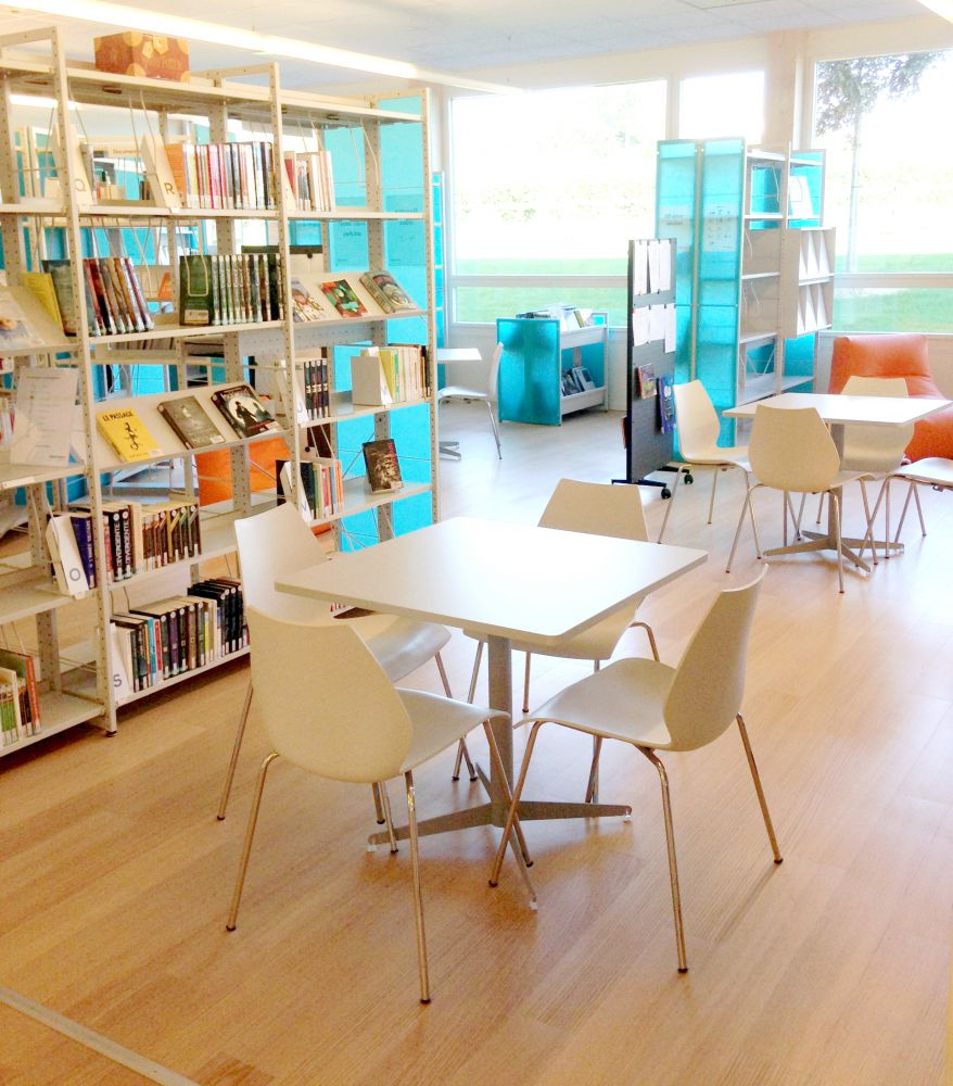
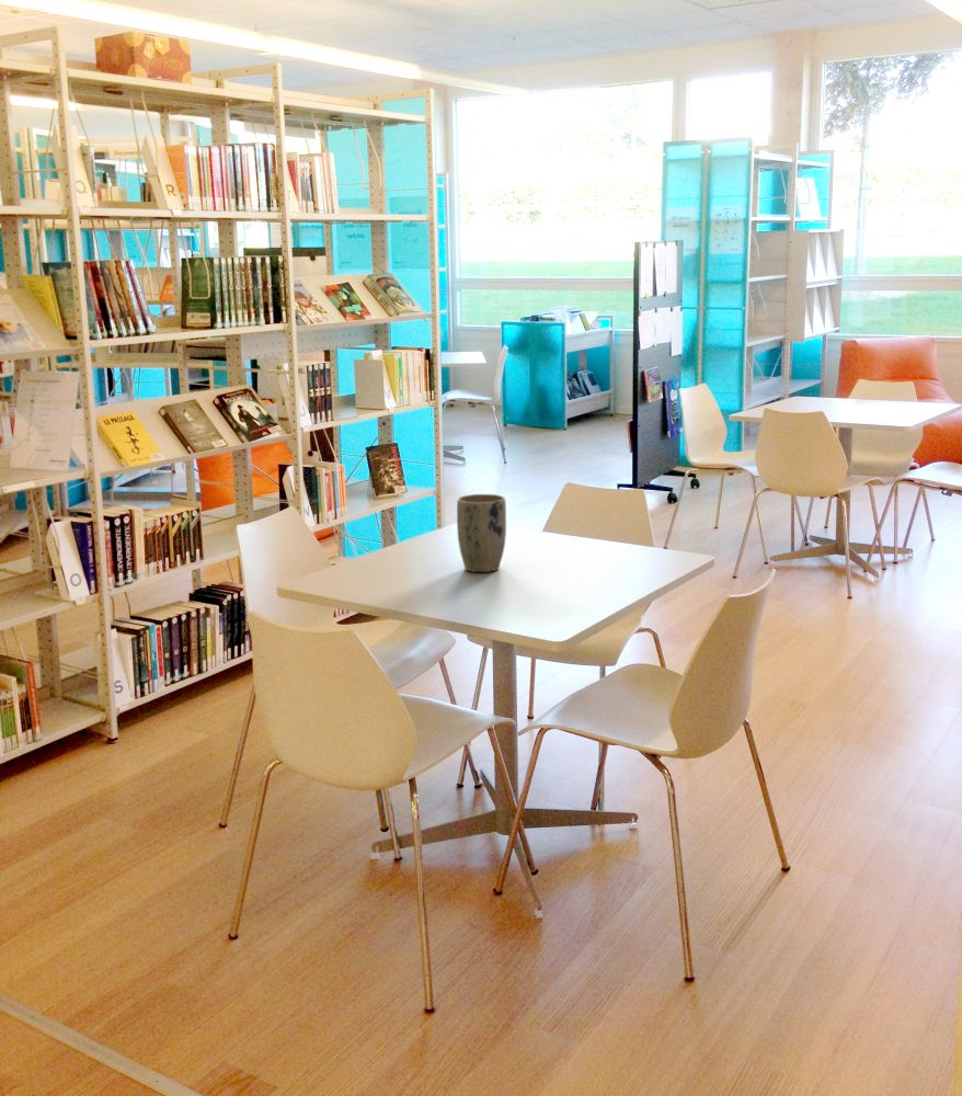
+ plant pot (481, 533)
